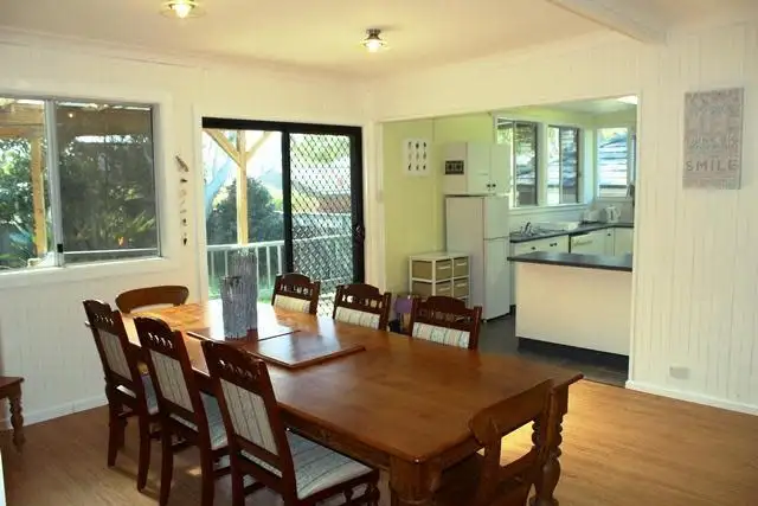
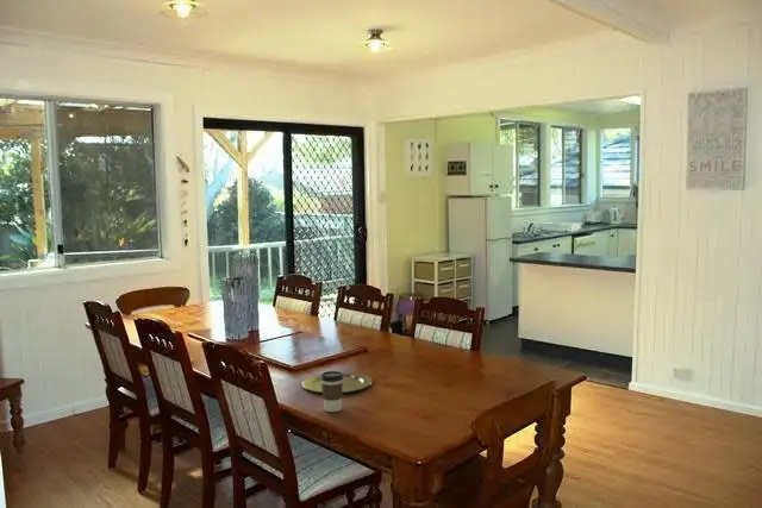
+ coffee cup (332, 391)
+ plate (342, 381)
